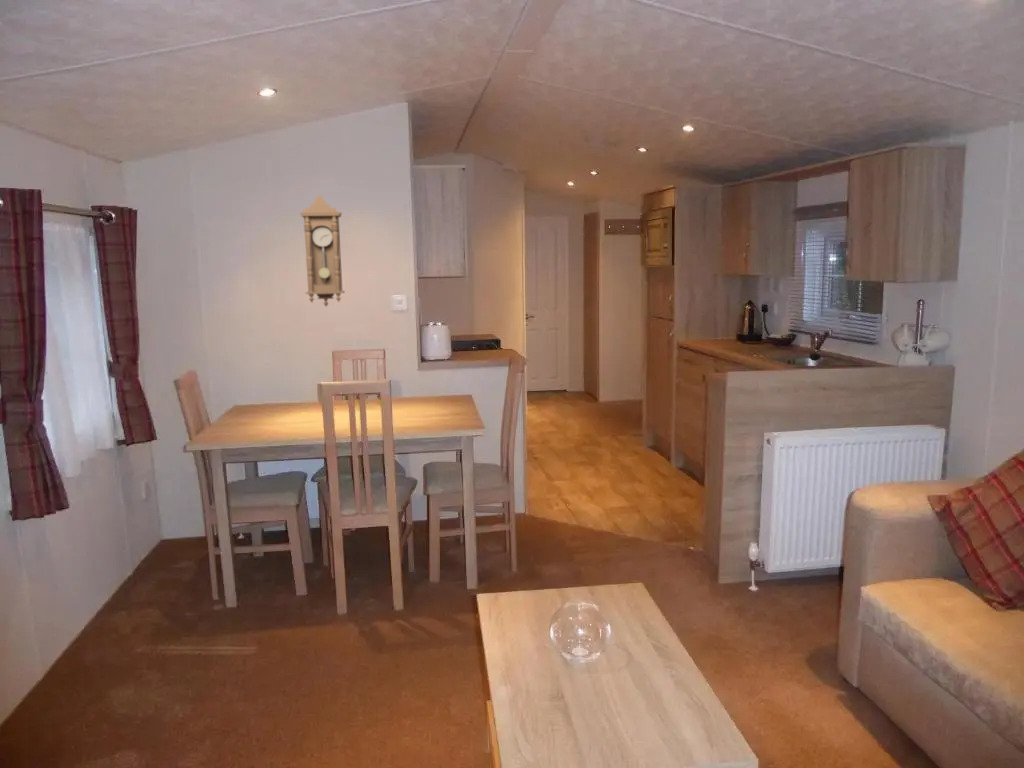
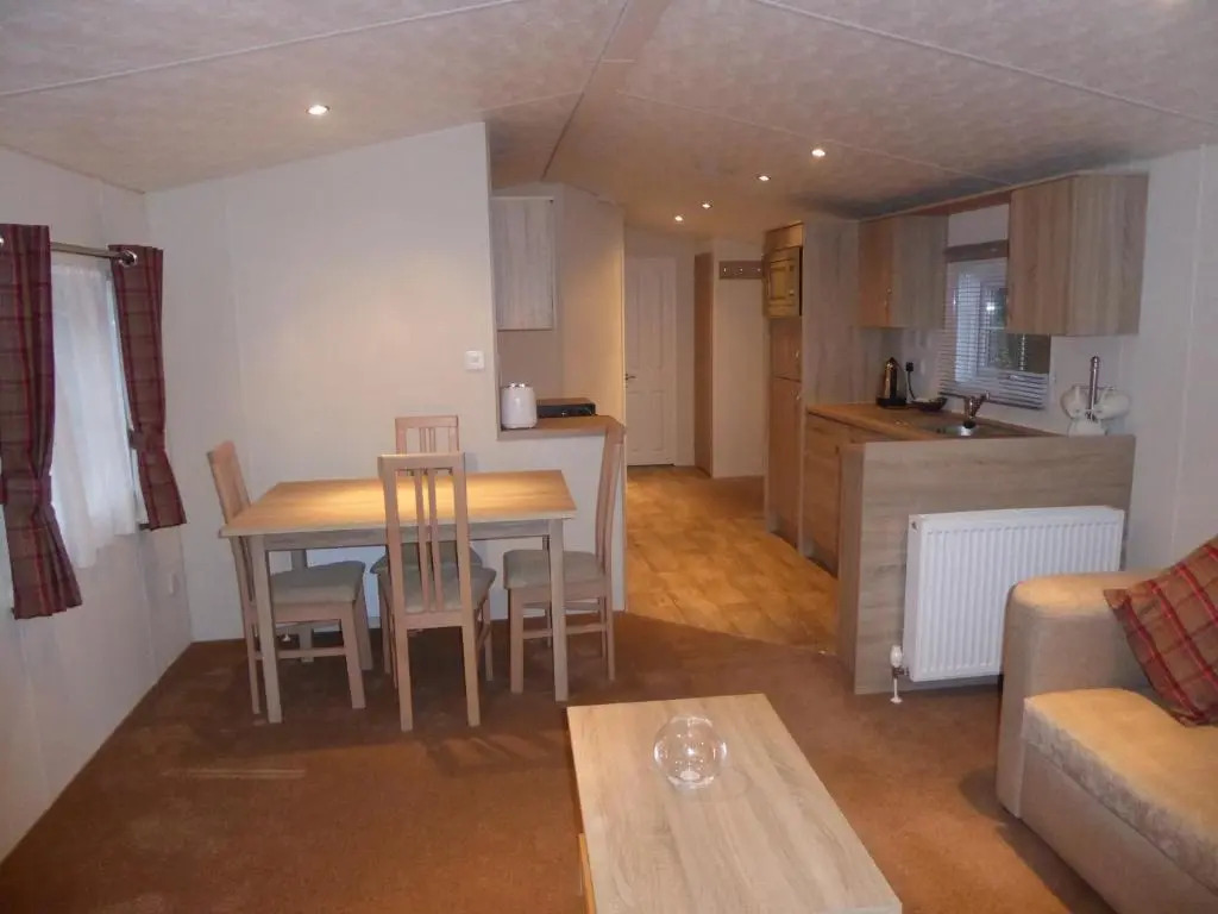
- pendulum clock (323, 251)
